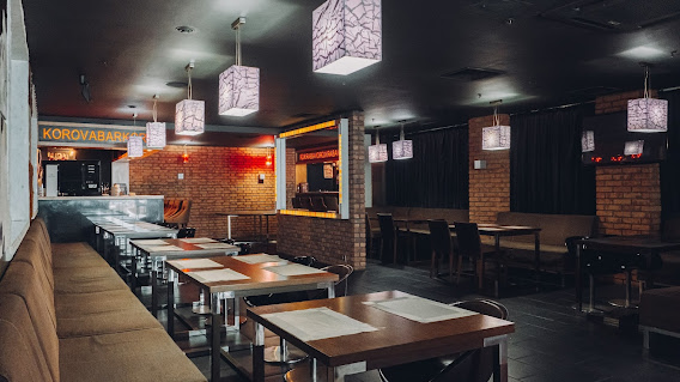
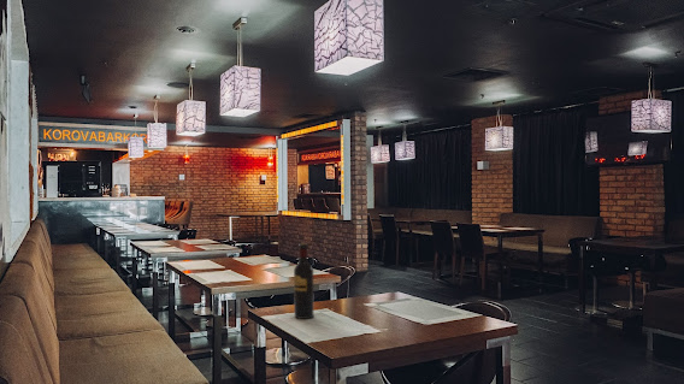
+ wine bottle (303, 279)
